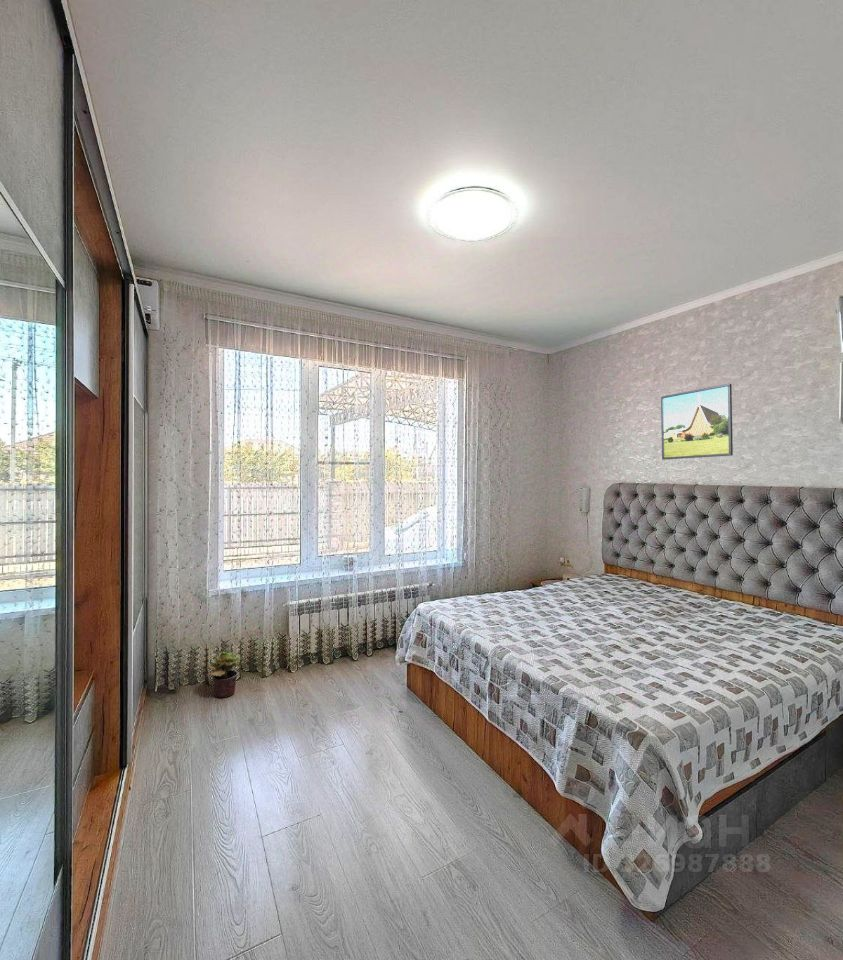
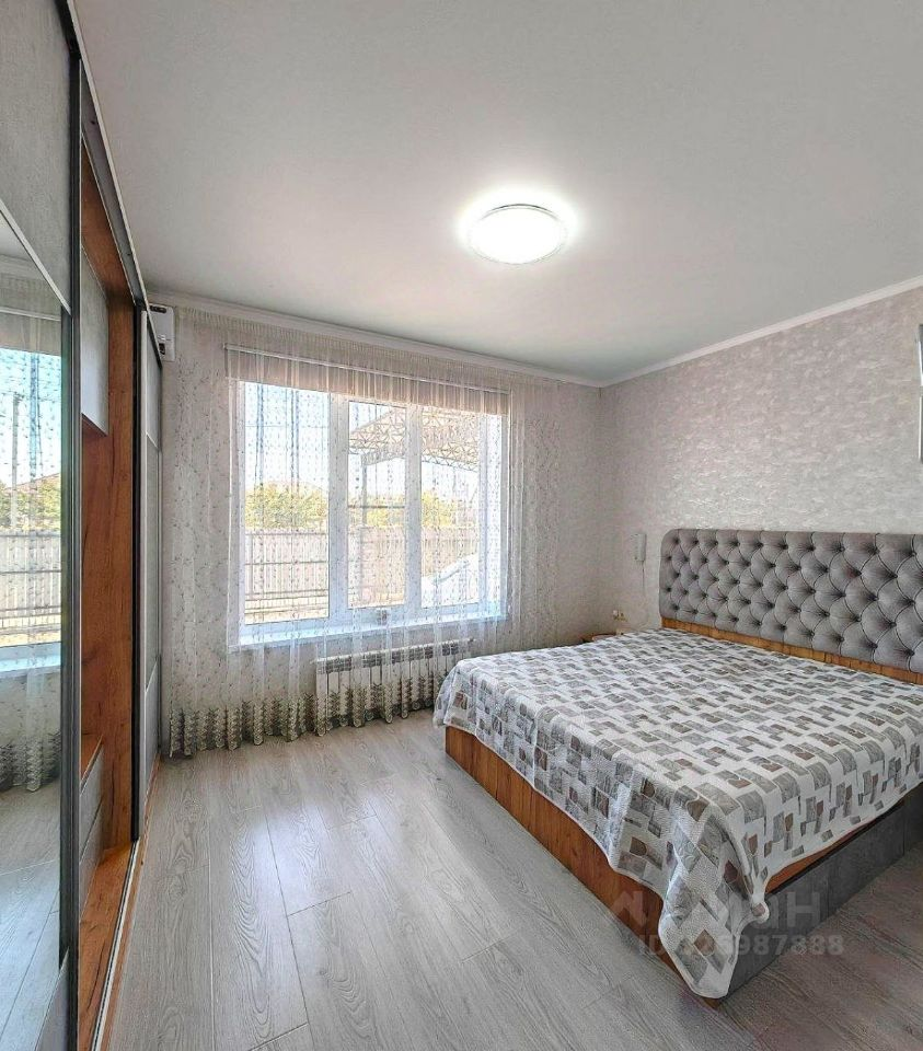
- potted plant (223, 671)
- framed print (694, 424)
